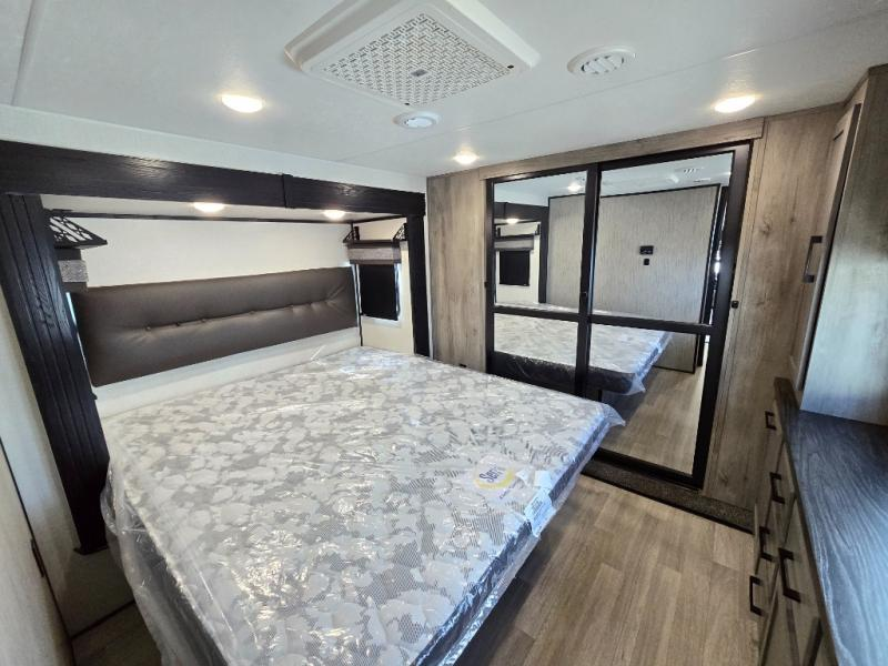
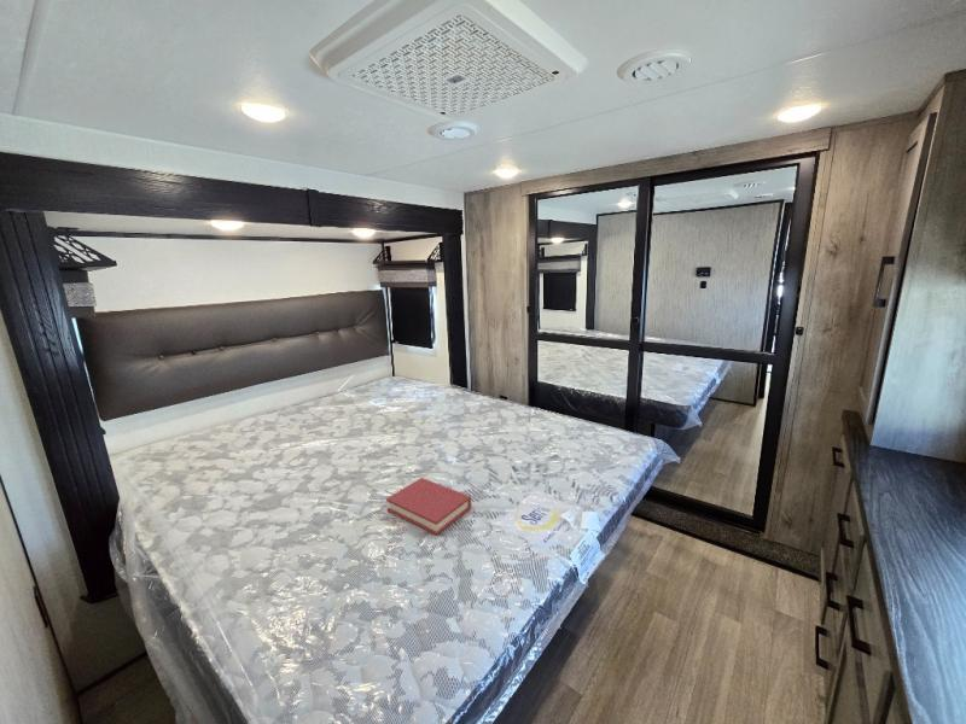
+ hardback book (429, 503)
